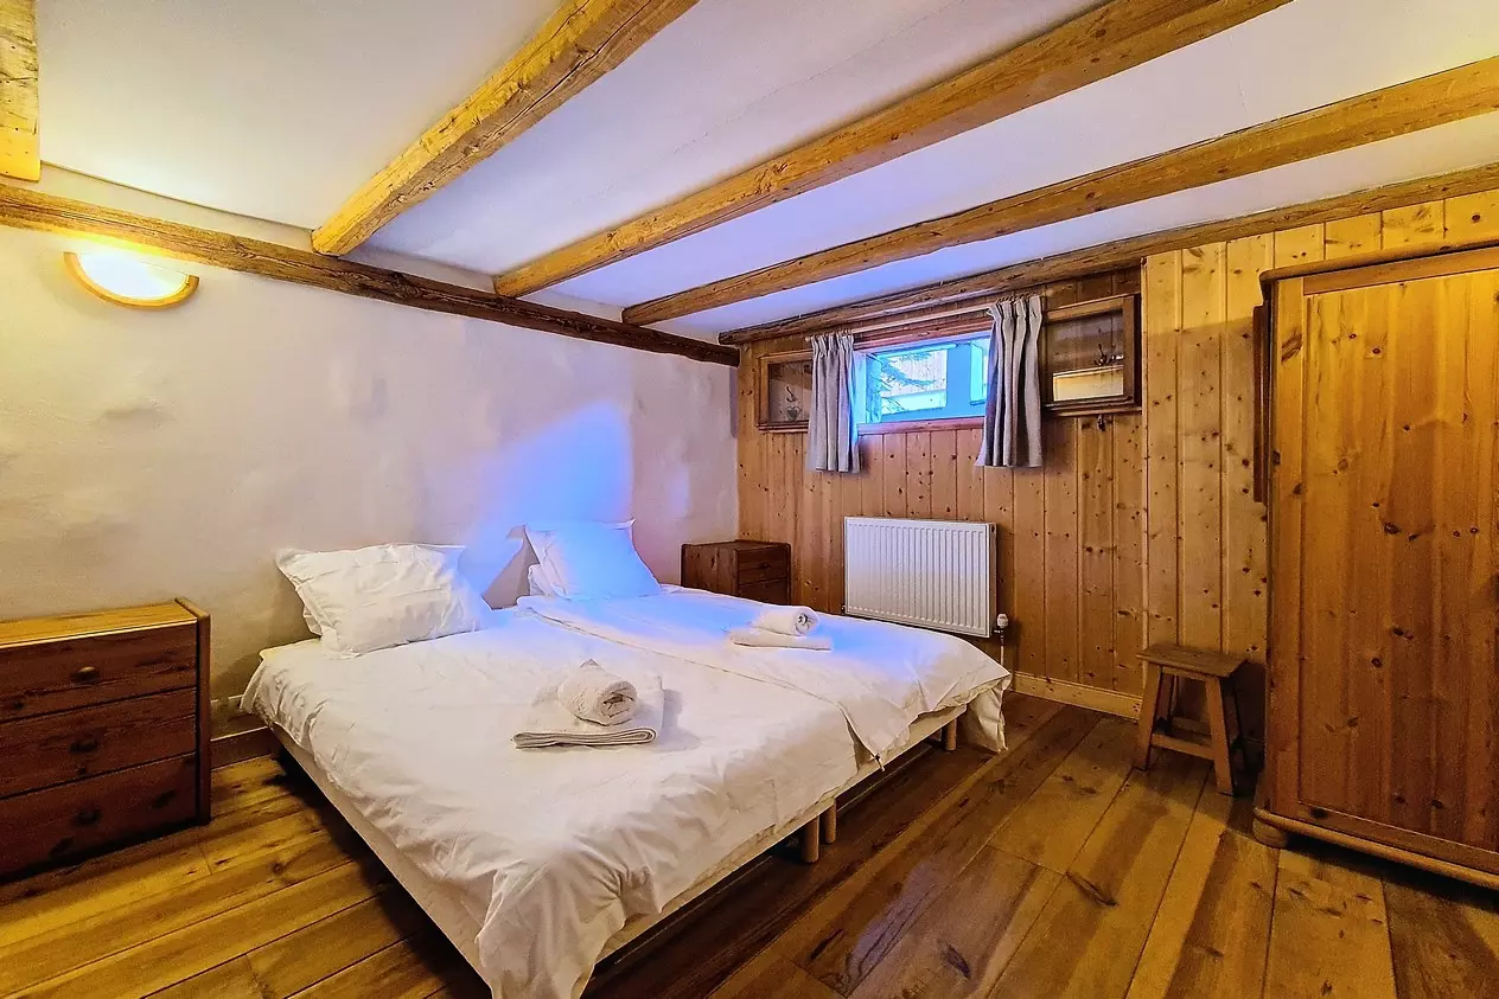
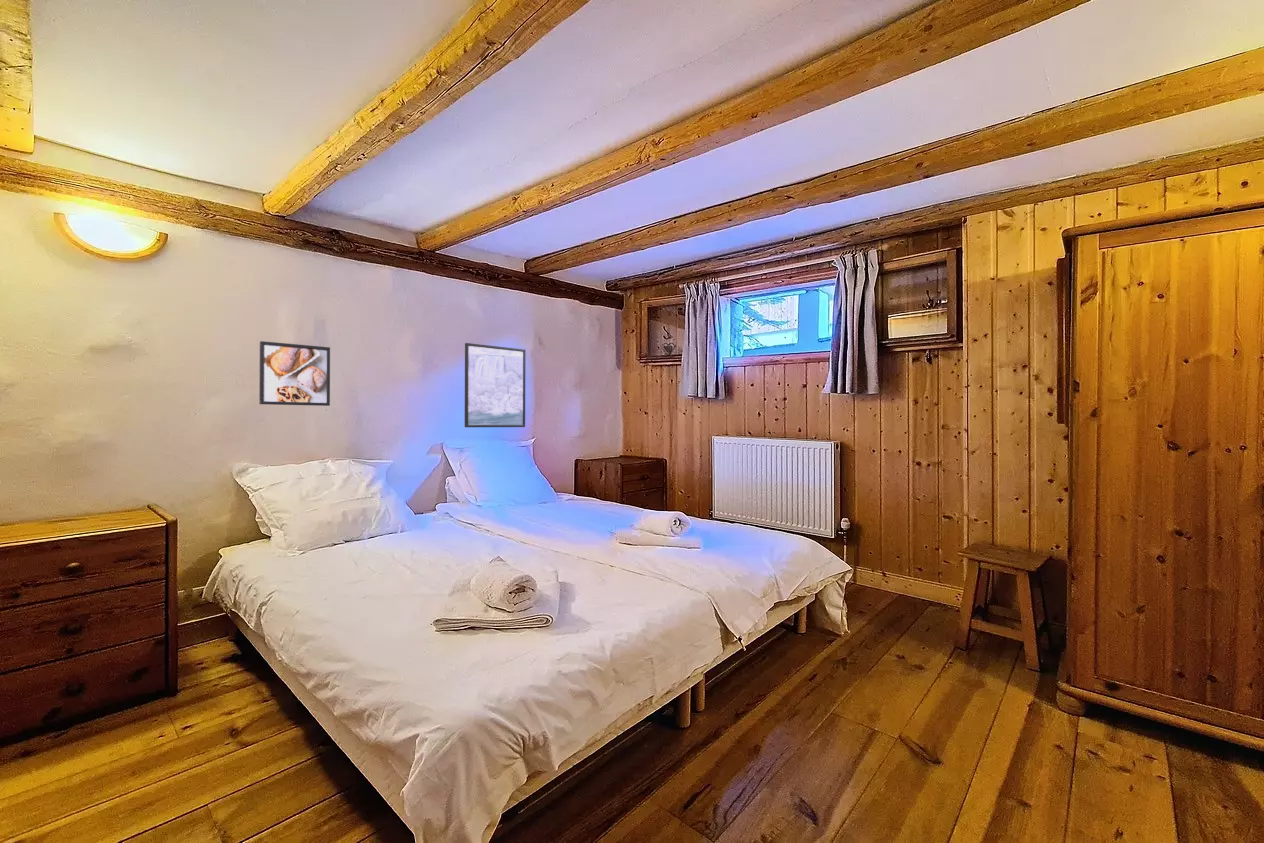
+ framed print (296, 374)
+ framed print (496, 386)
